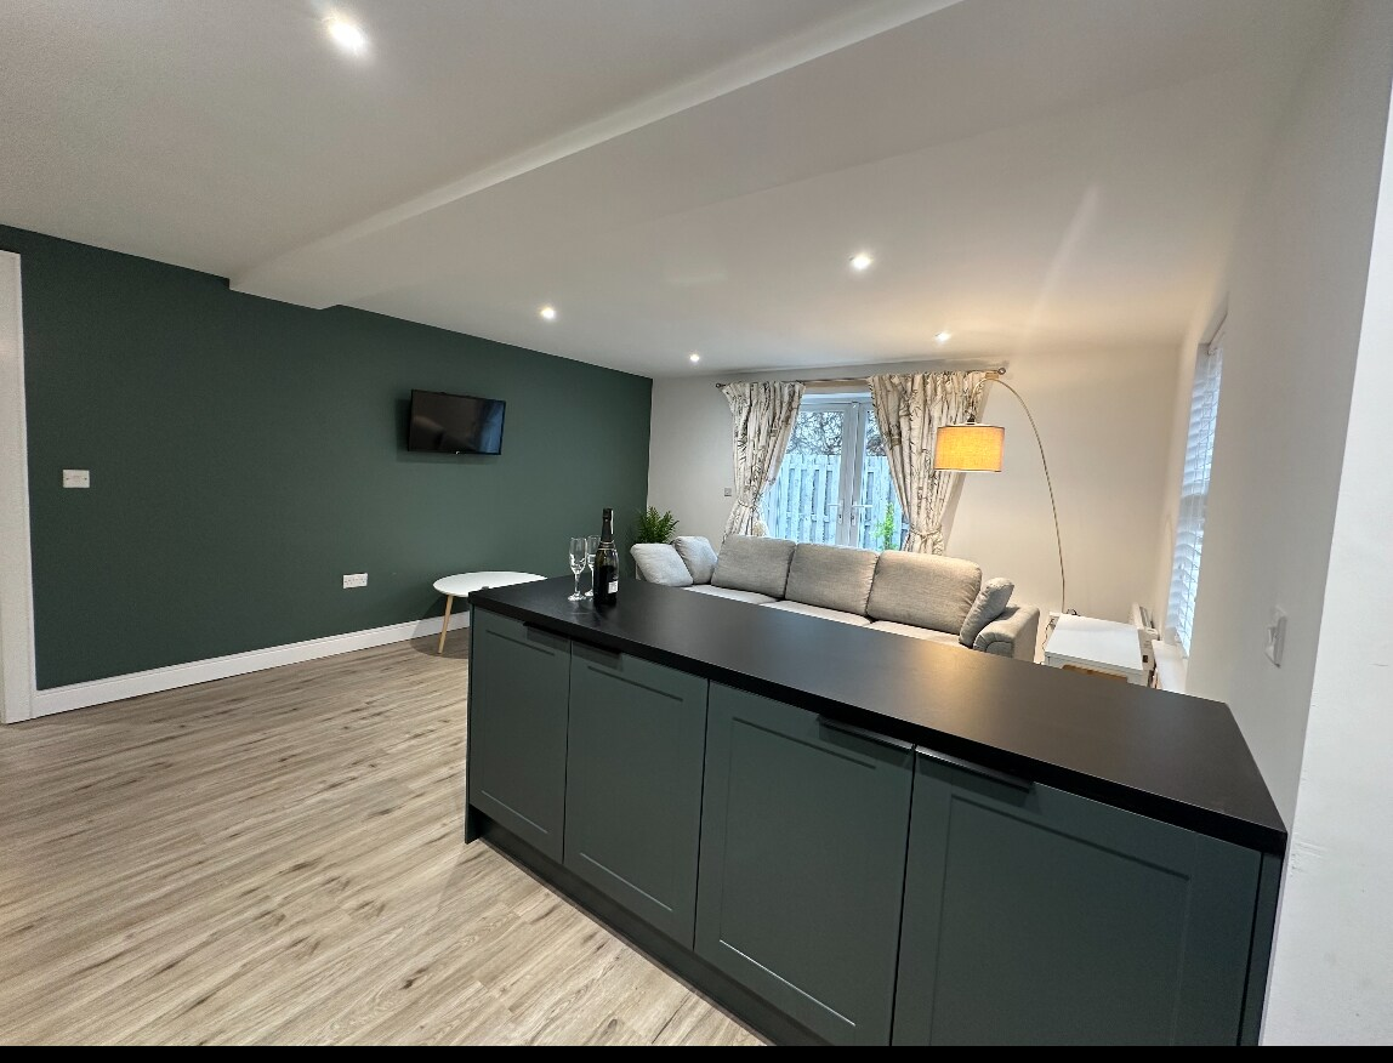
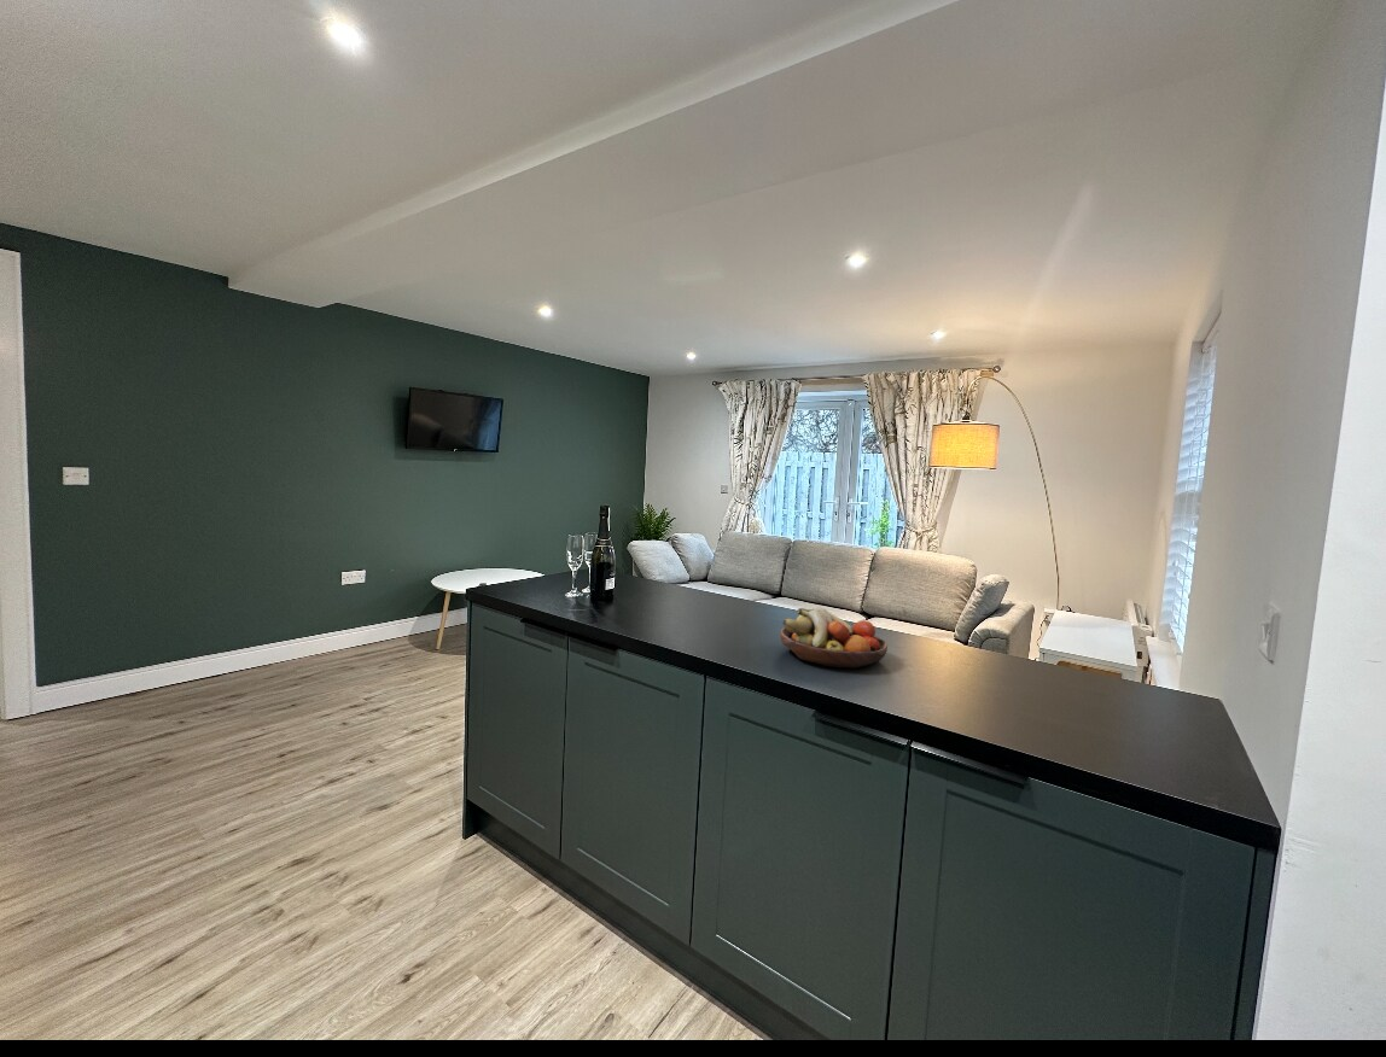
+ fruit bowl (832, 633)
